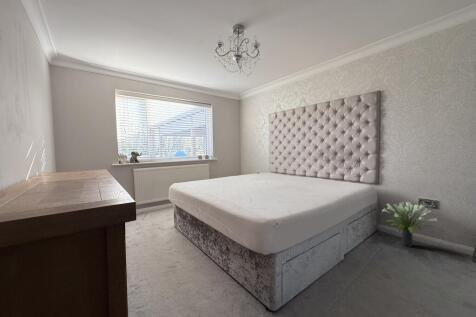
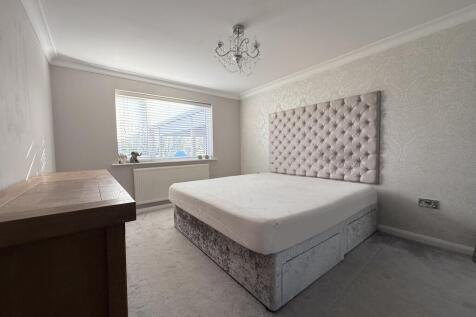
- potted plant (409, 223)
